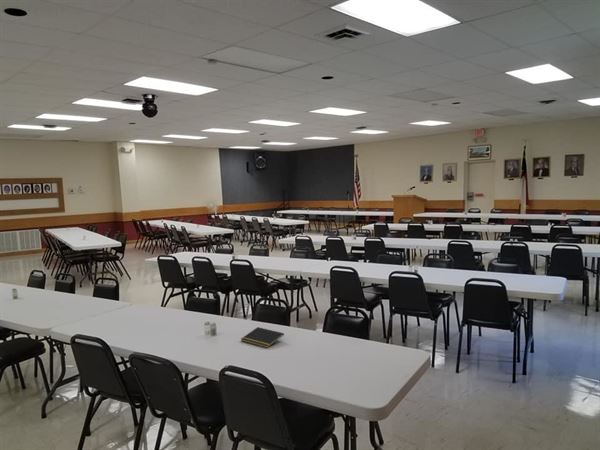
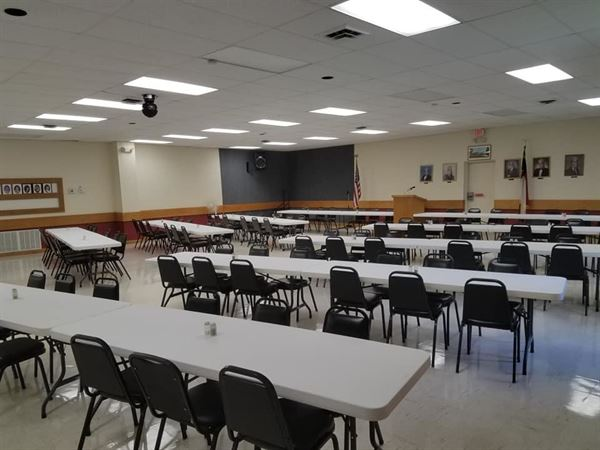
- notepad (262, 336)
